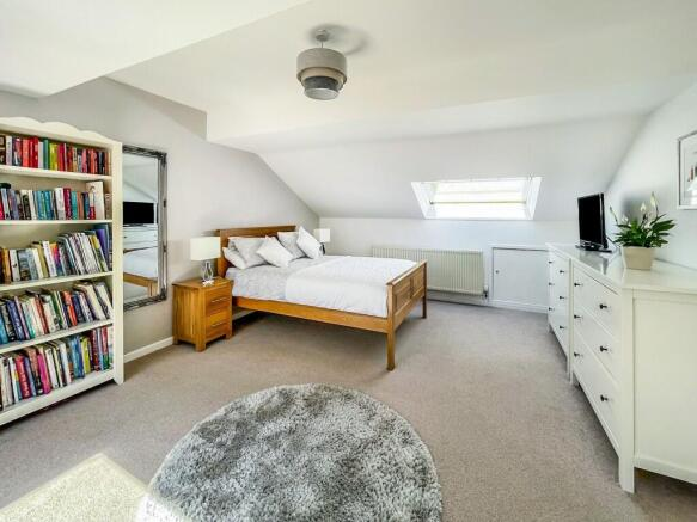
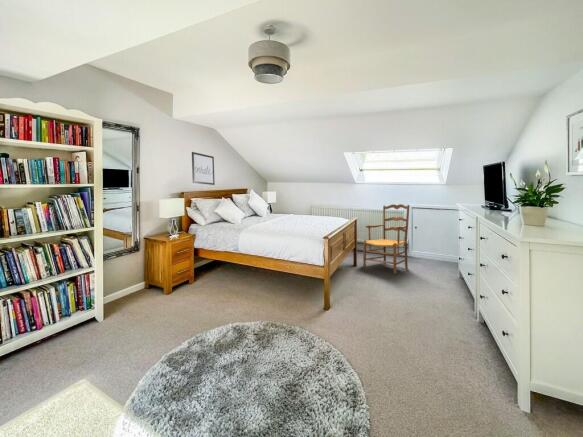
+ armchair (387, 239)
+ wall art (203, 169)
